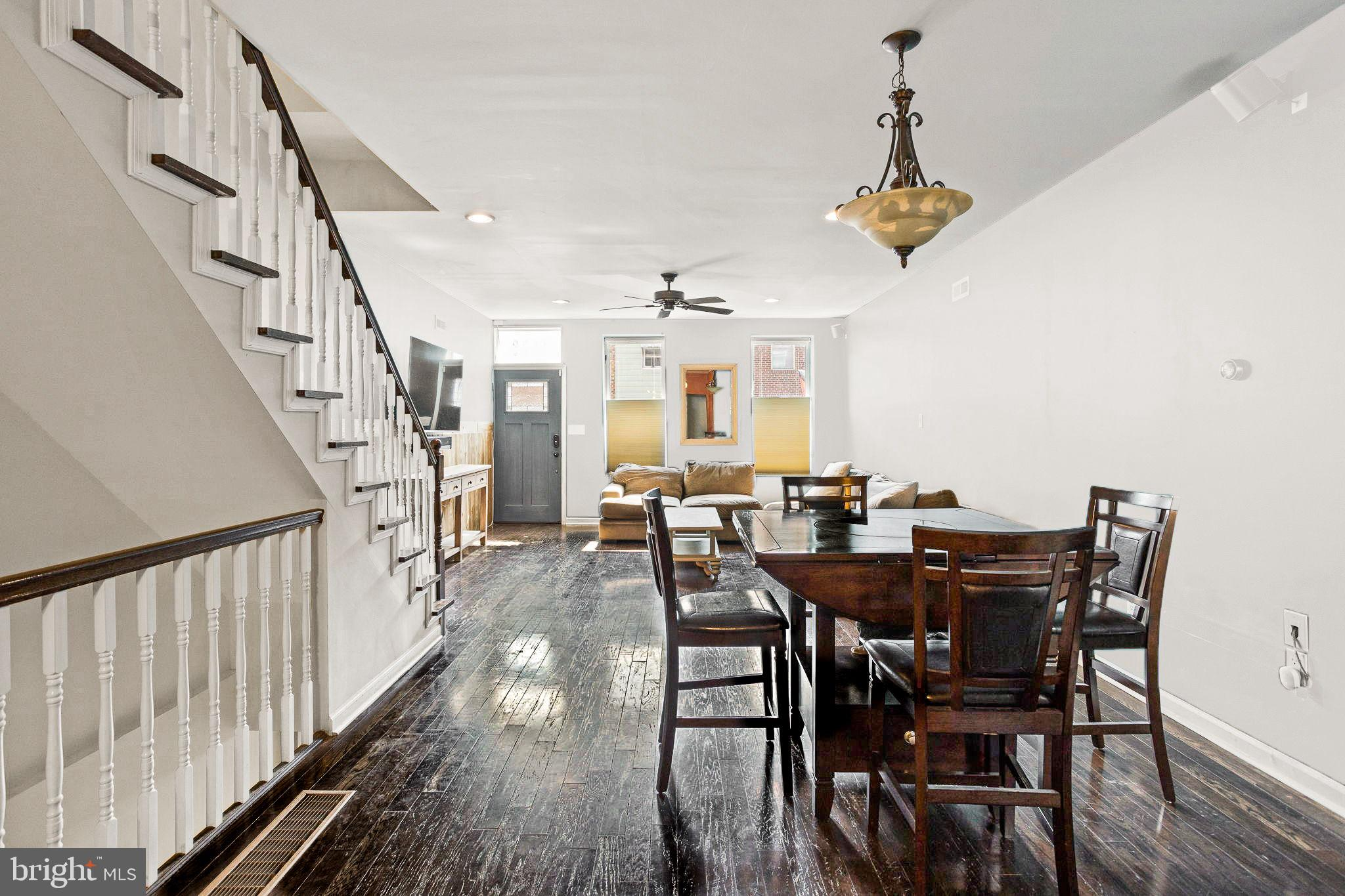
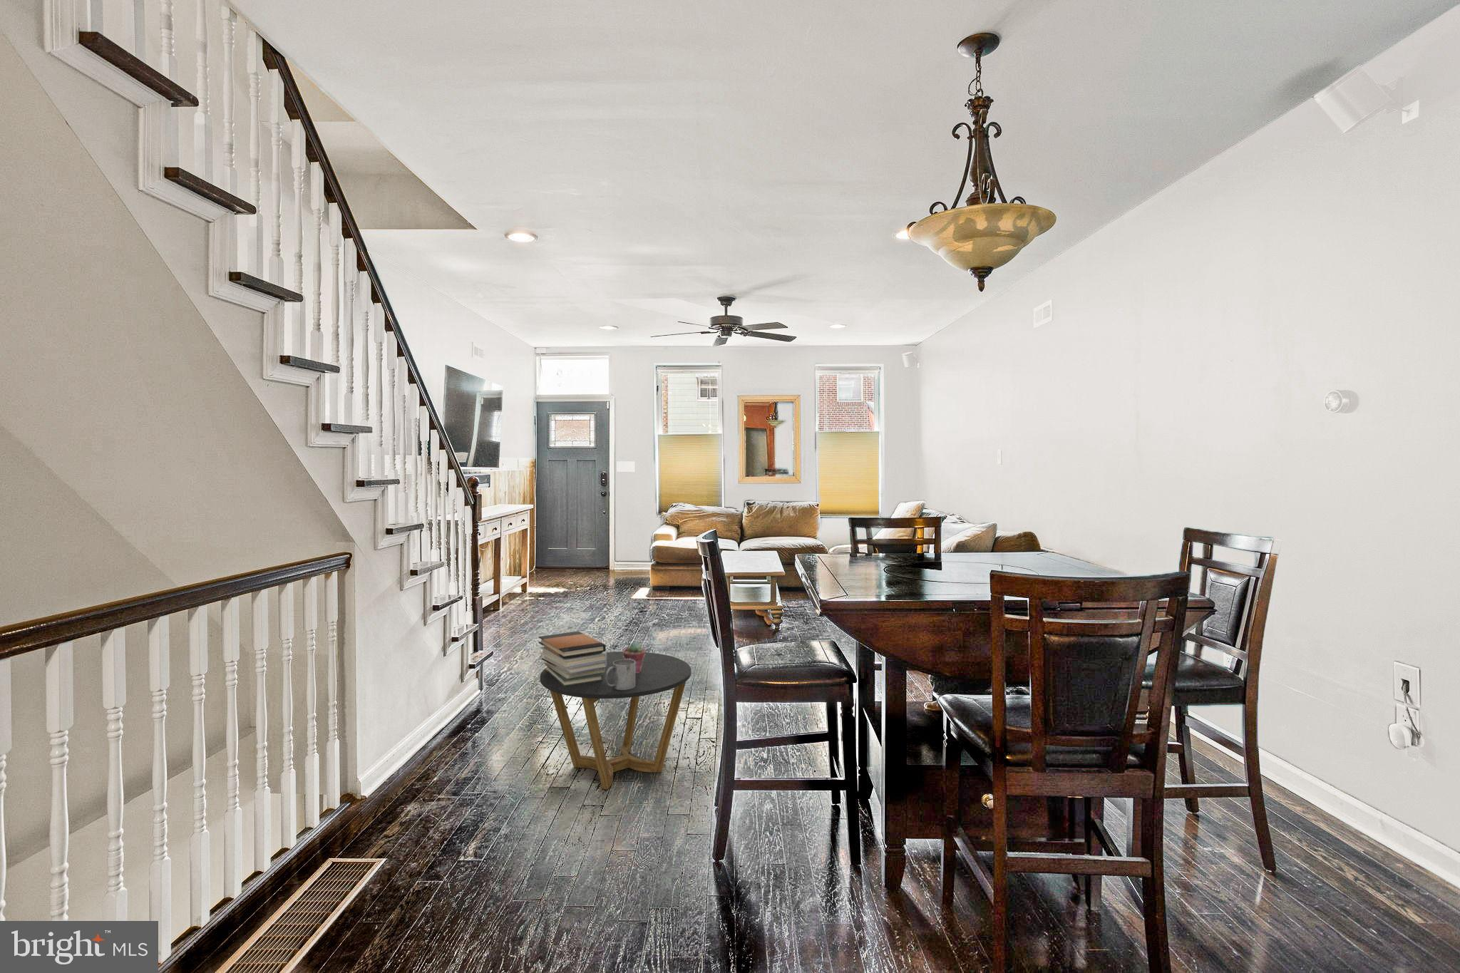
+ side table (626, 722)
+ potted succulent (634, 656)
+ book stack (572, 657)
+ mug (620, 674)
